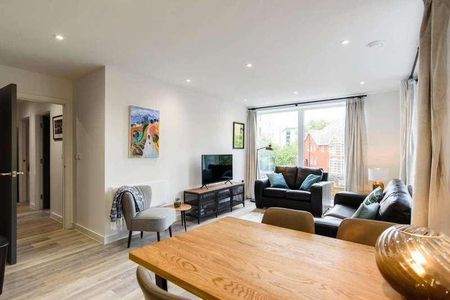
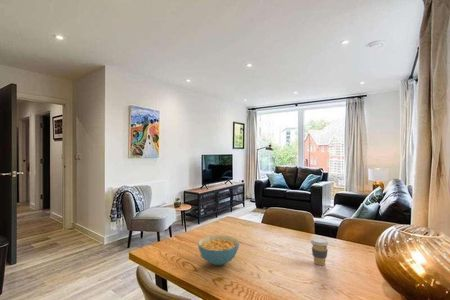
+ cereal bowl (218, 252)
+ coffee cup (319, 251)
